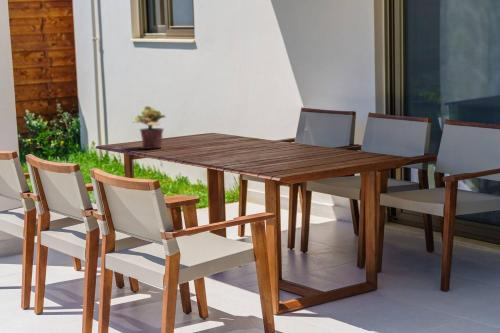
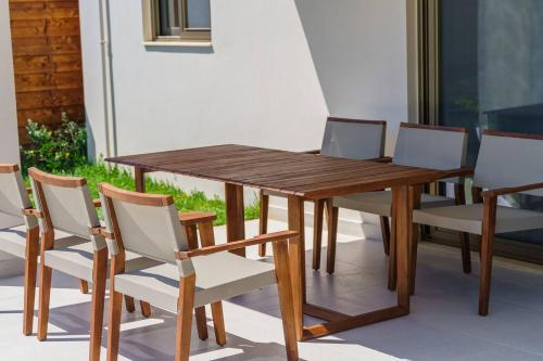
- potted plant (148, 126)
